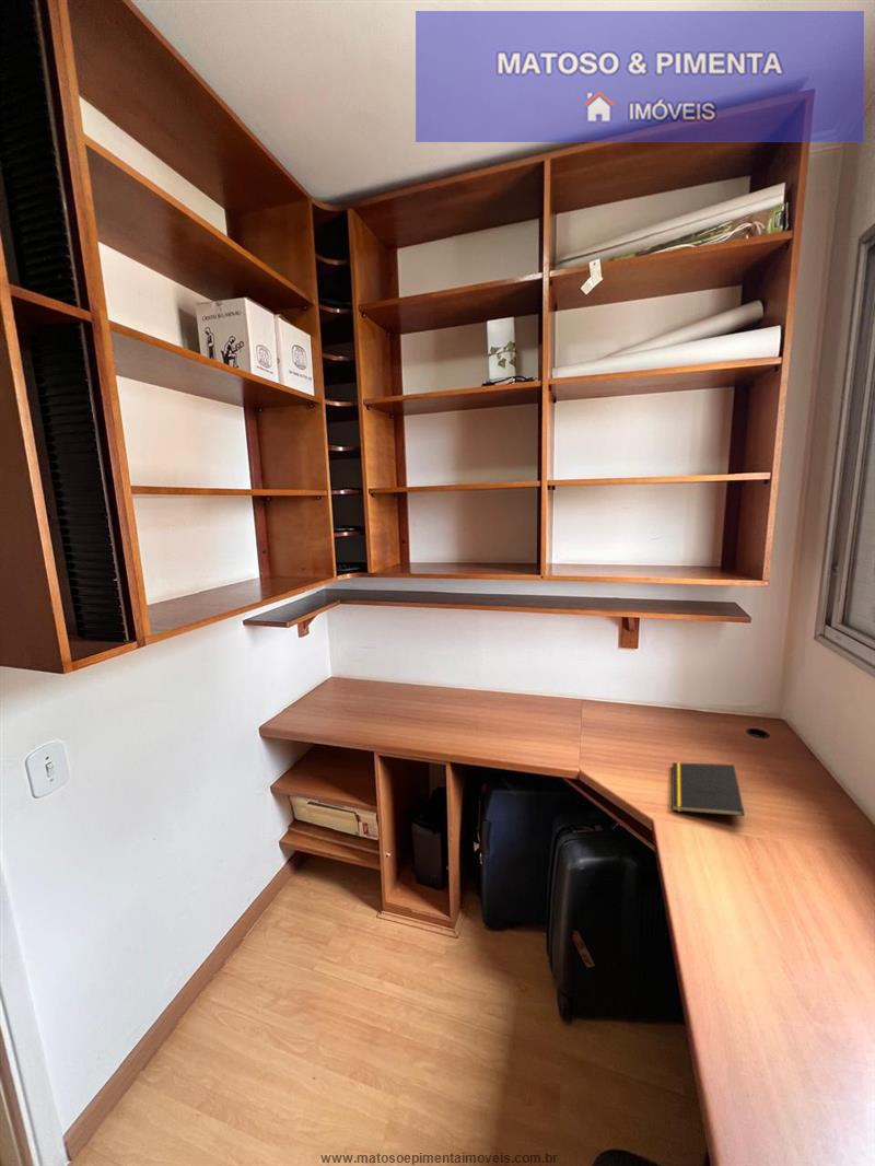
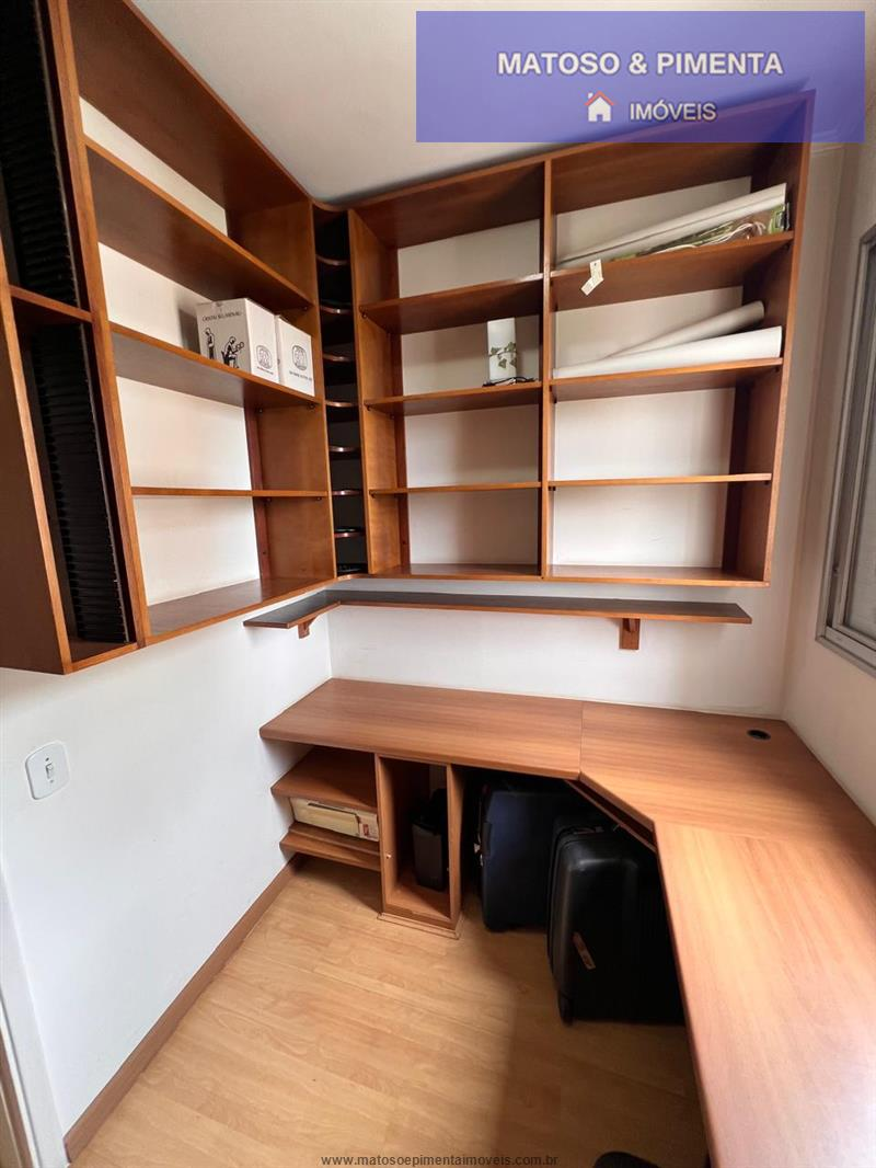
- notepad (704, 786)
